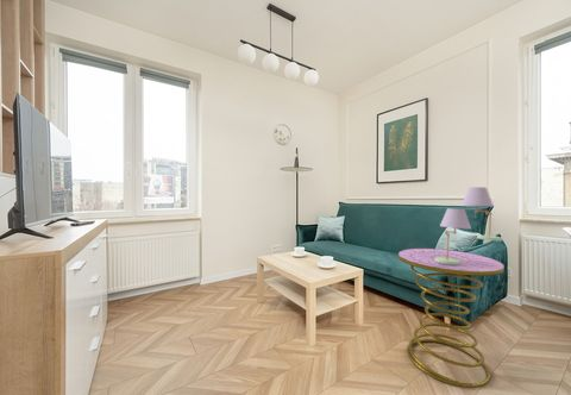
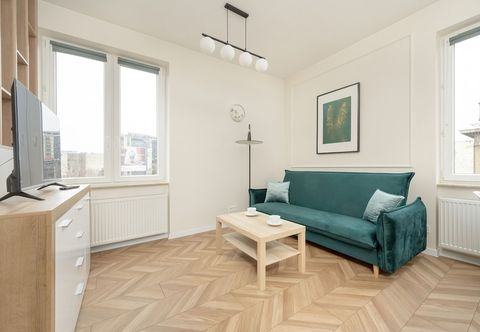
- table lamp (466, 222)
- side table (445, 309)
